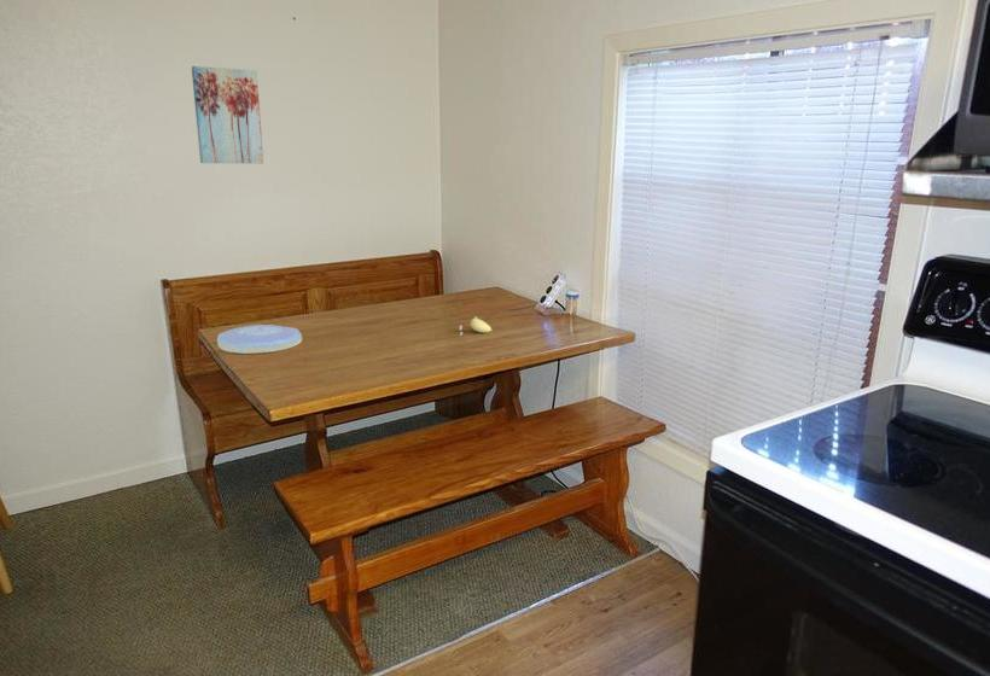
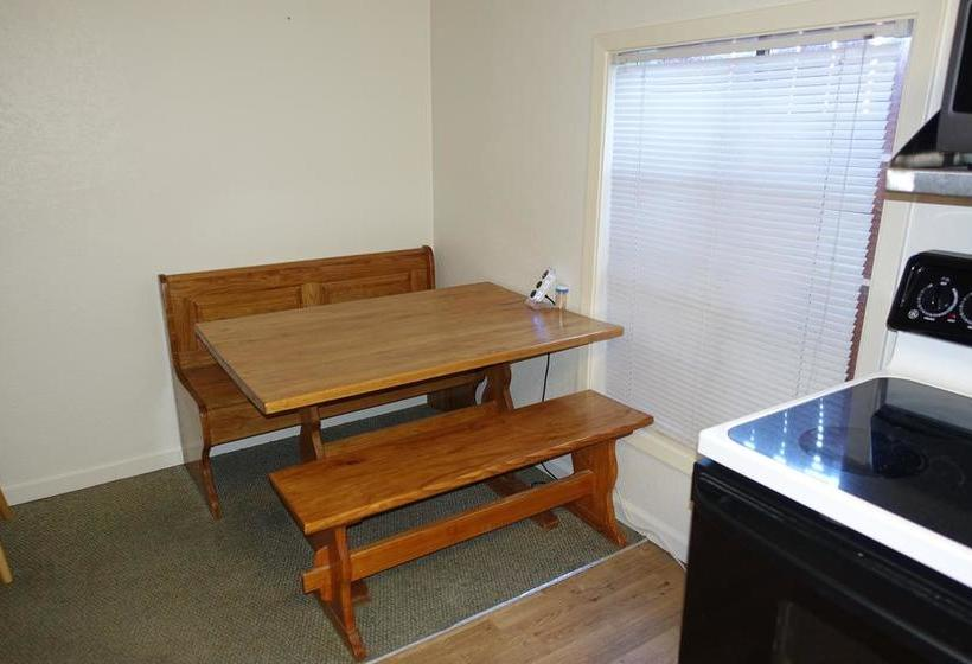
- plate (260, 336)
- banana (474, 325)
- wall art (228, 116)
